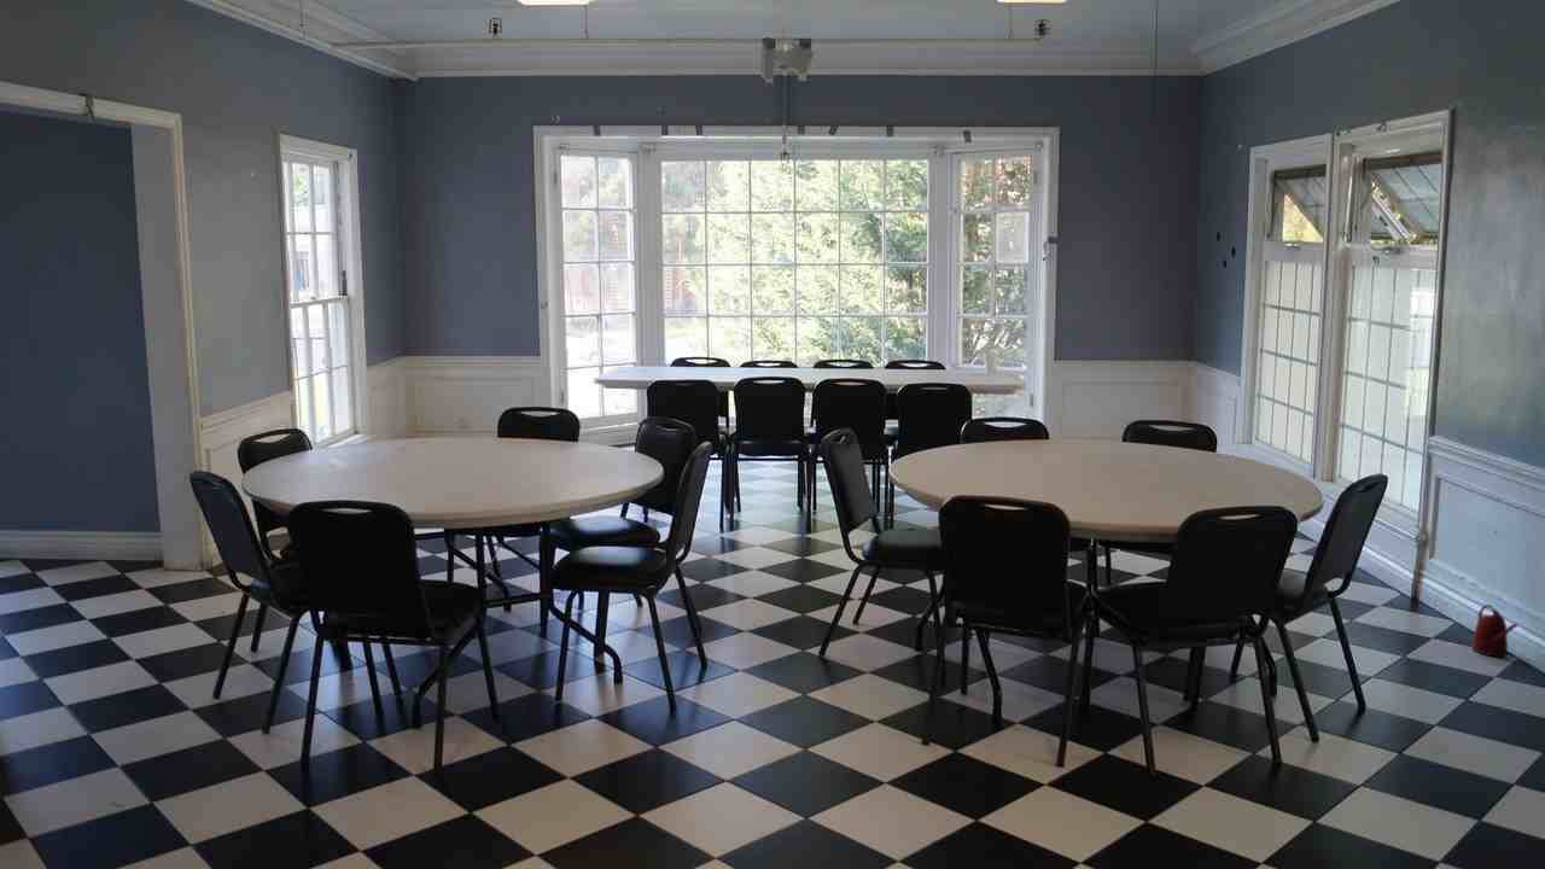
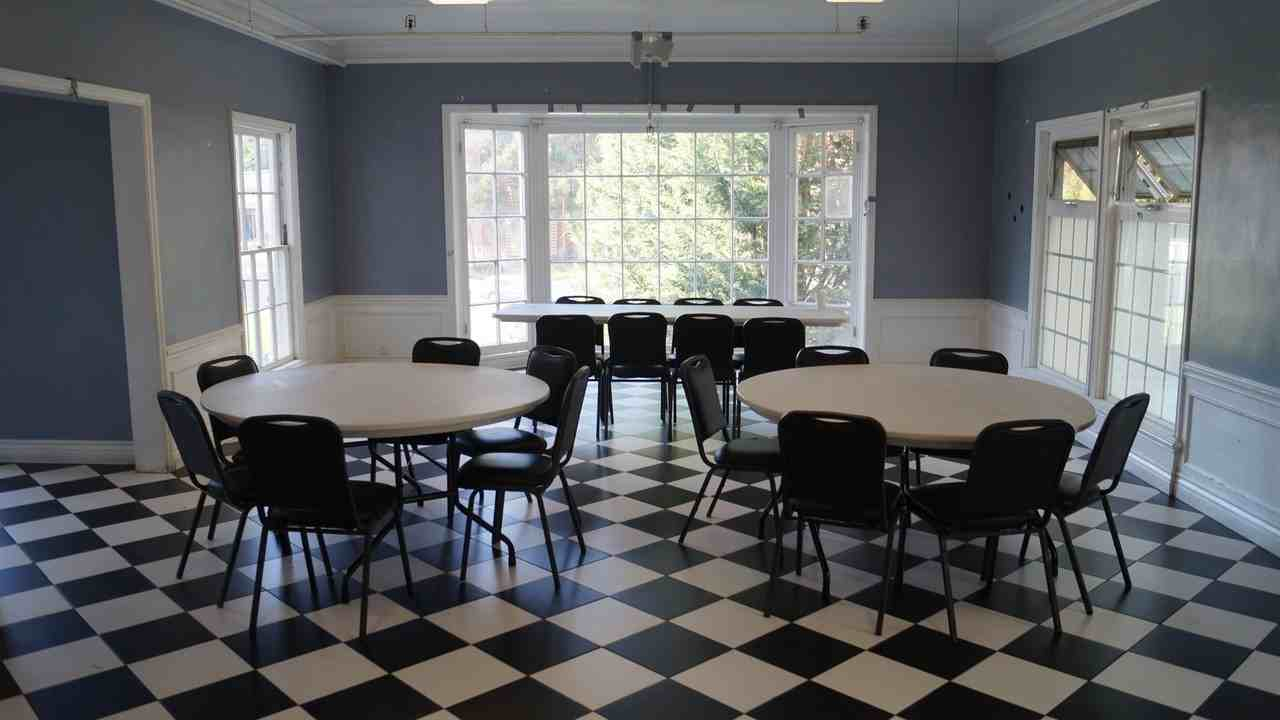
- watering can (1497, 631)
